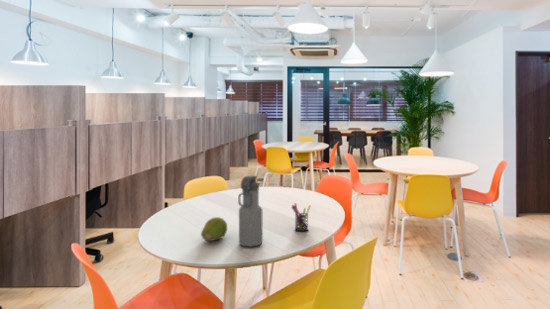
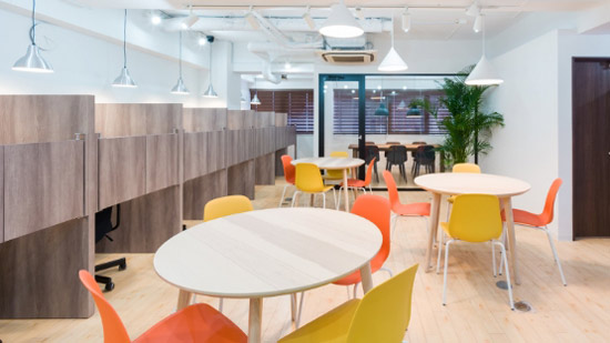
- fruit (214, 229)
- water bottle (250, 210)
- pen holder (301, 216)
